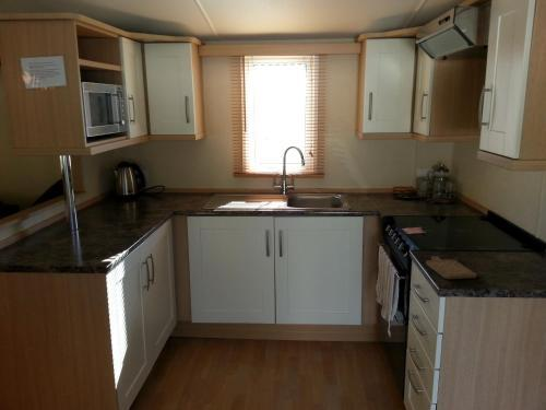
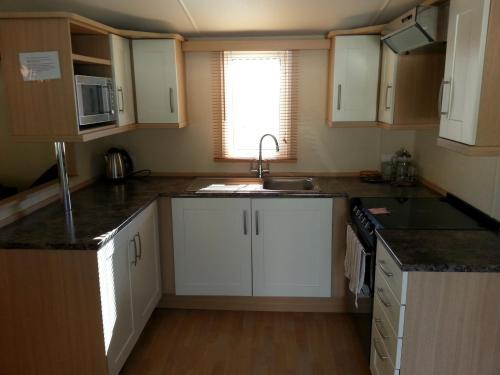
- chopping board (447, 267)
